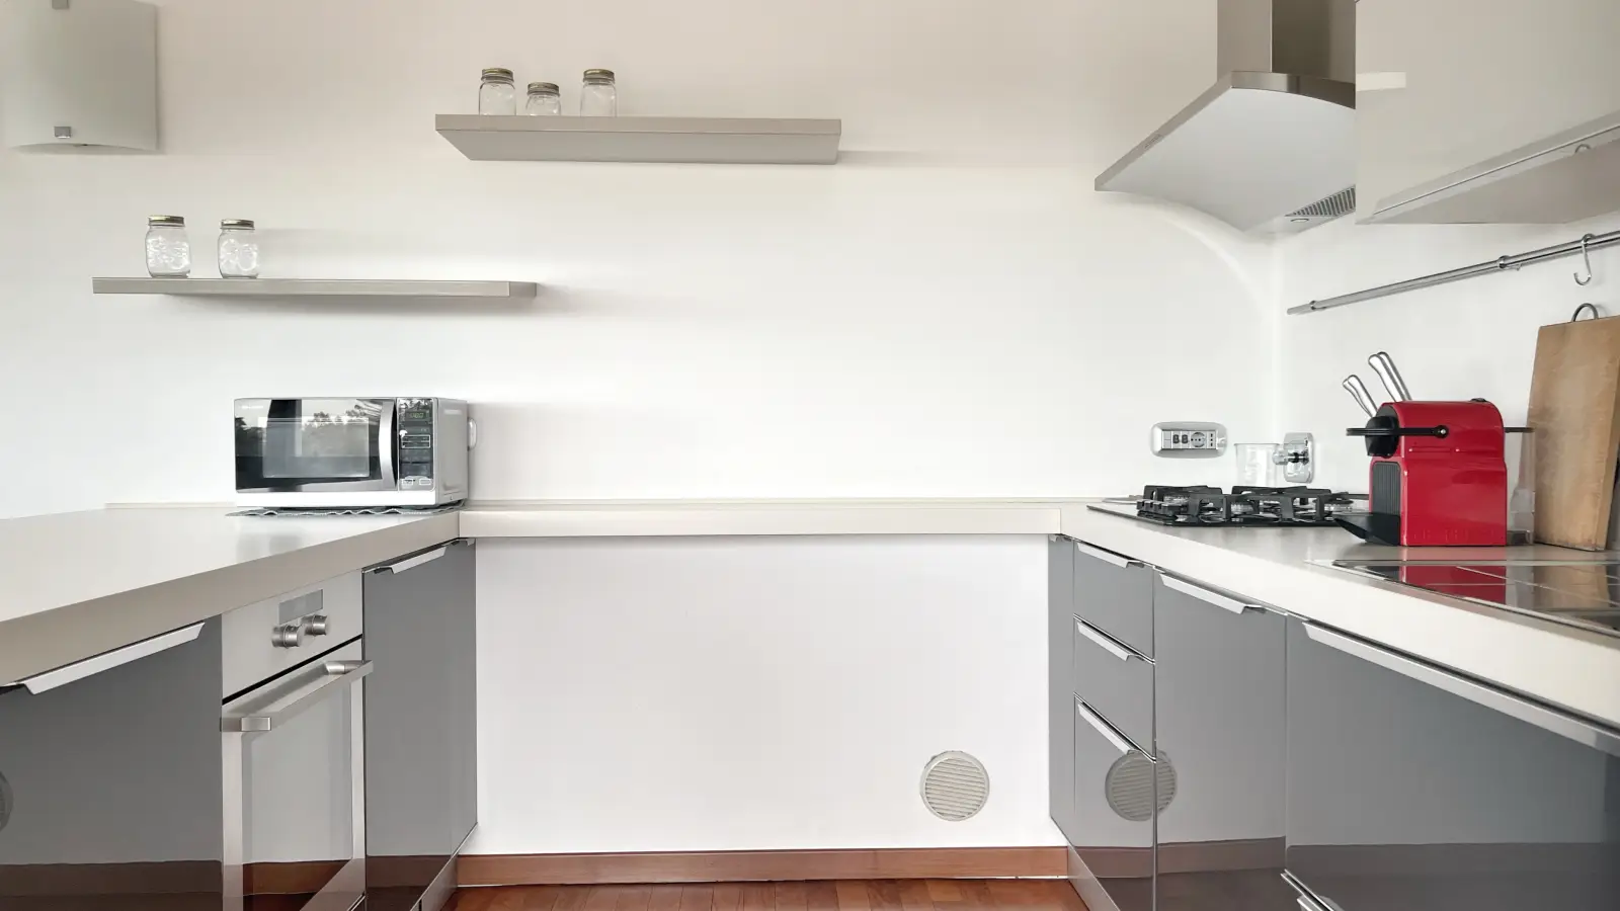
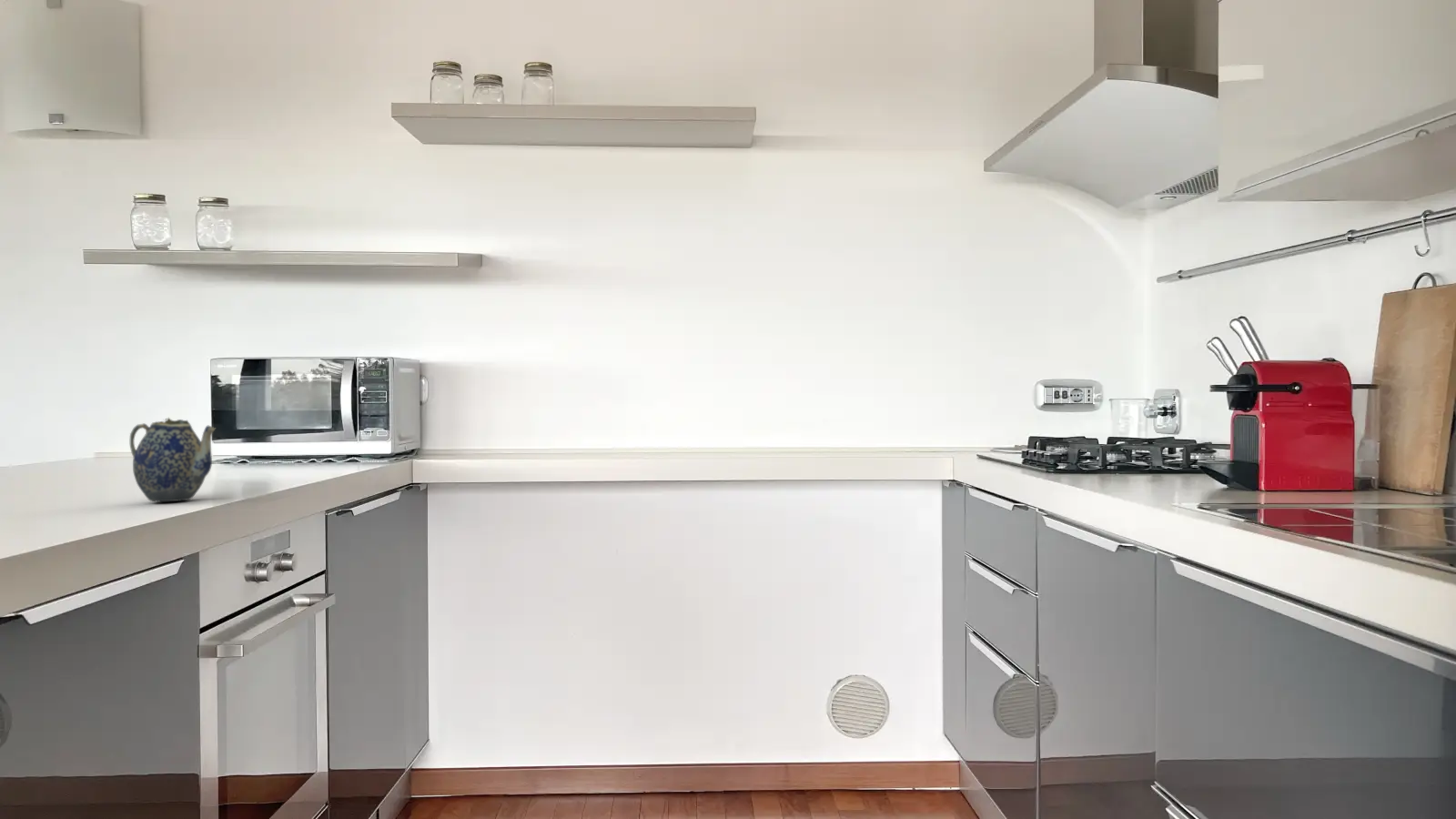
+ teapot (173, 458)
